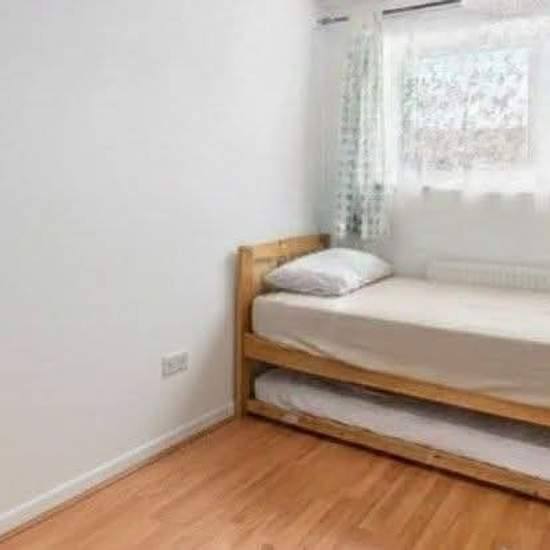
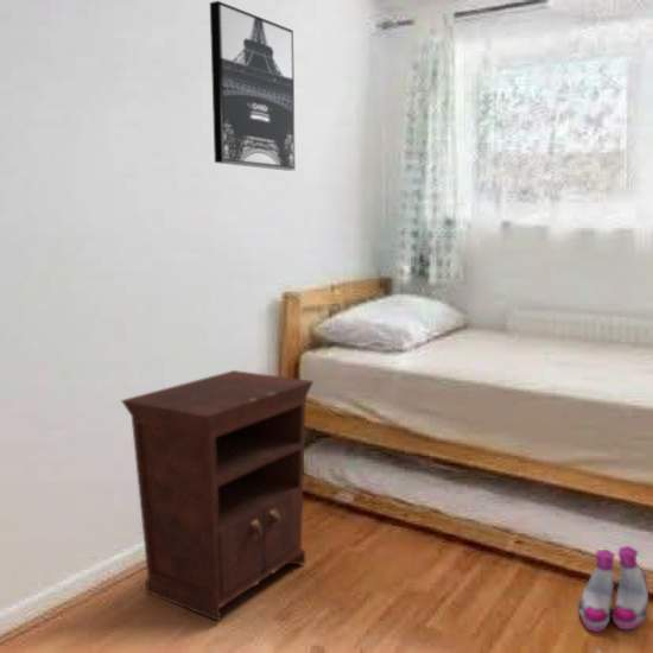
+ wall art (255, 93)
+ boots (614, 583)
+ nightstand (226, 486)
